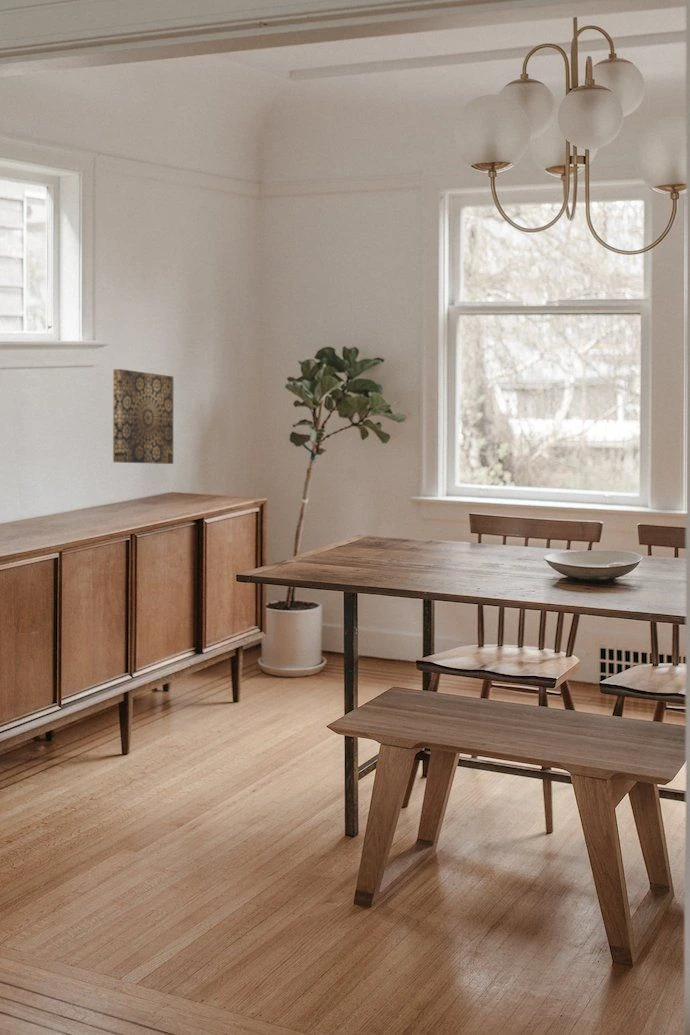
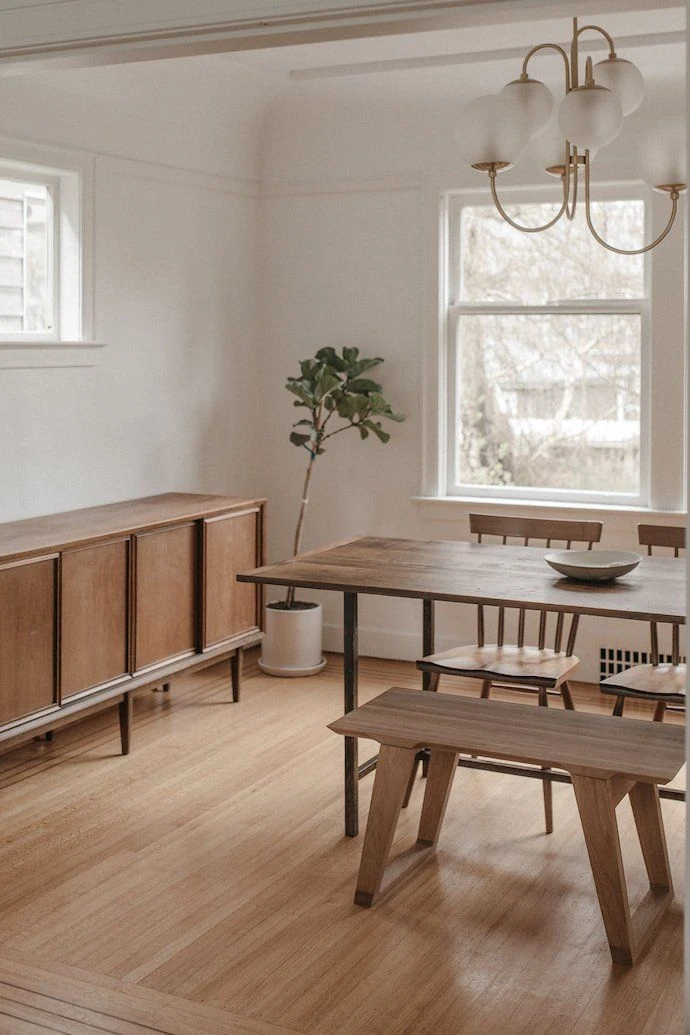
- wall art (144, 418)
